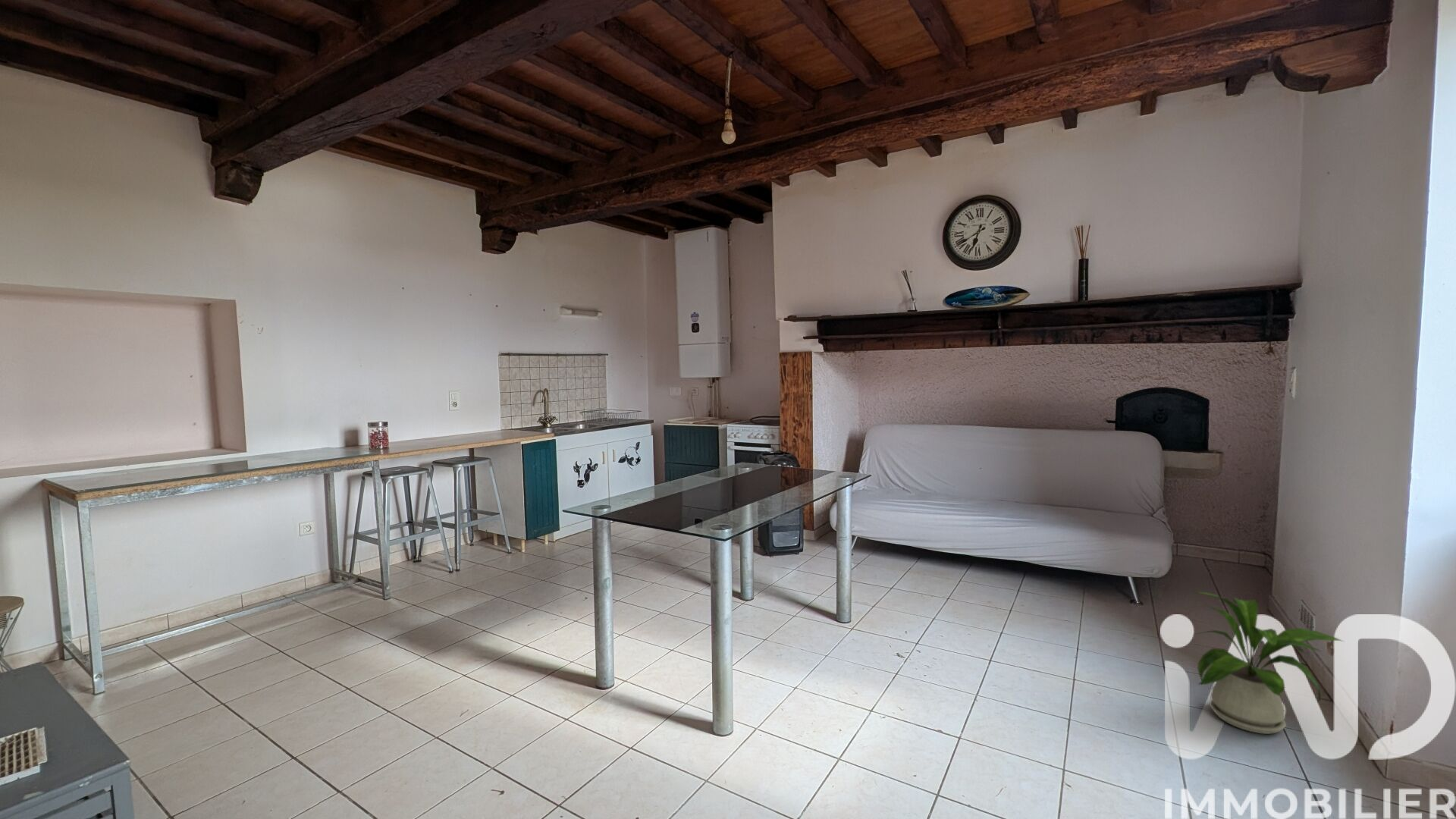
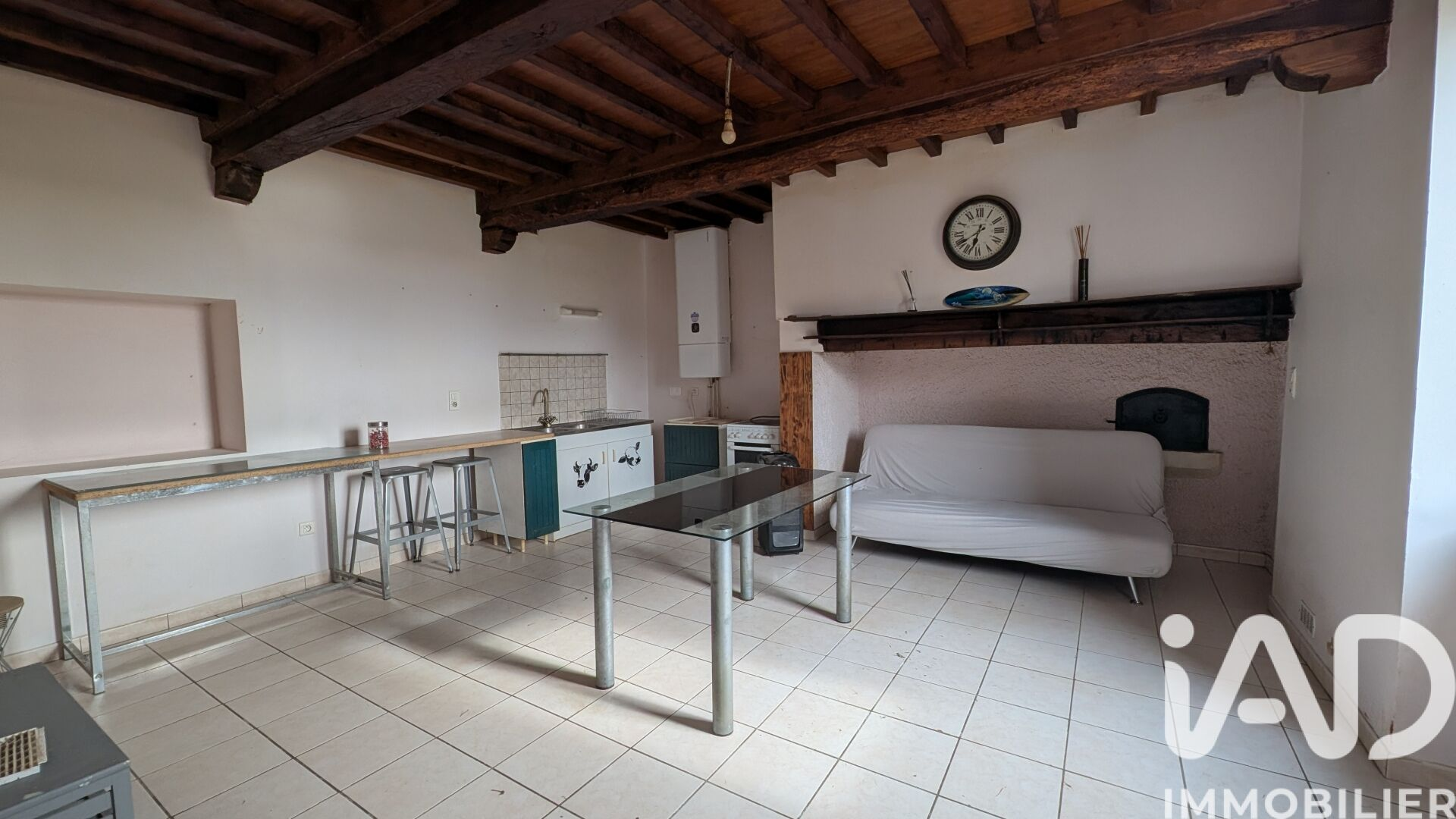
- house plant (1267, 662)
